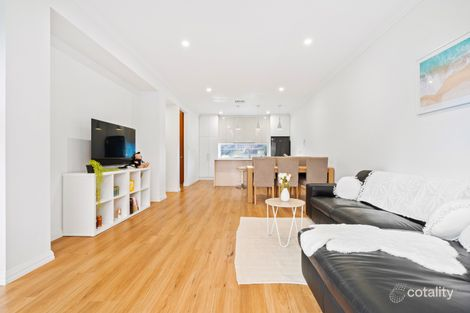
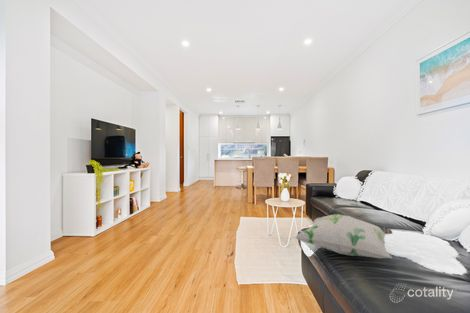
+ decorative pillow (345, 234)
